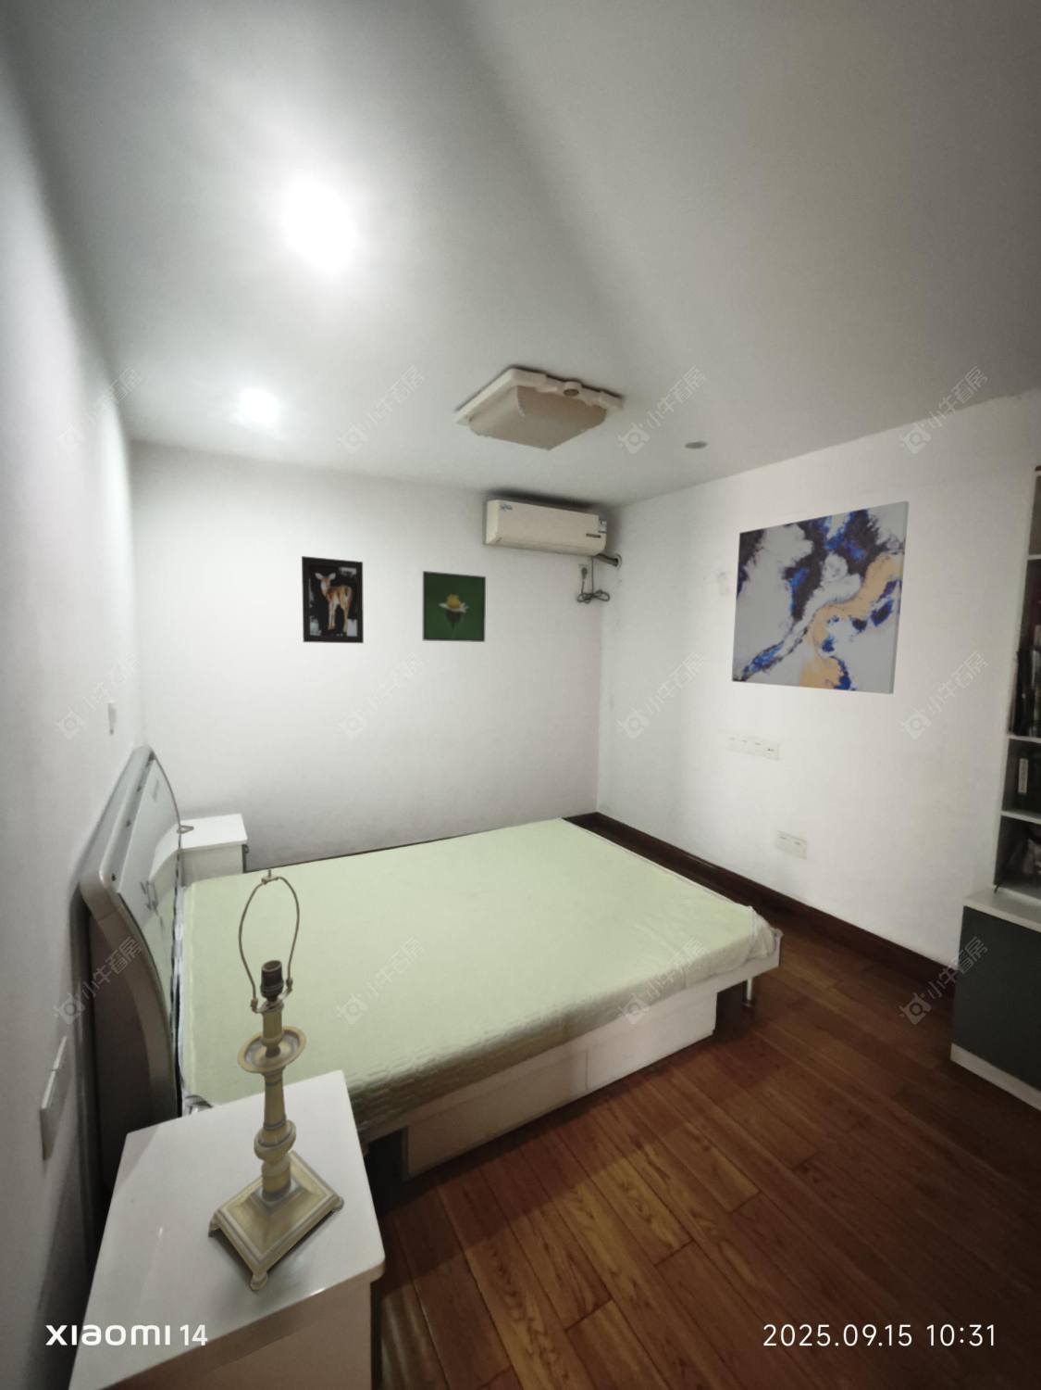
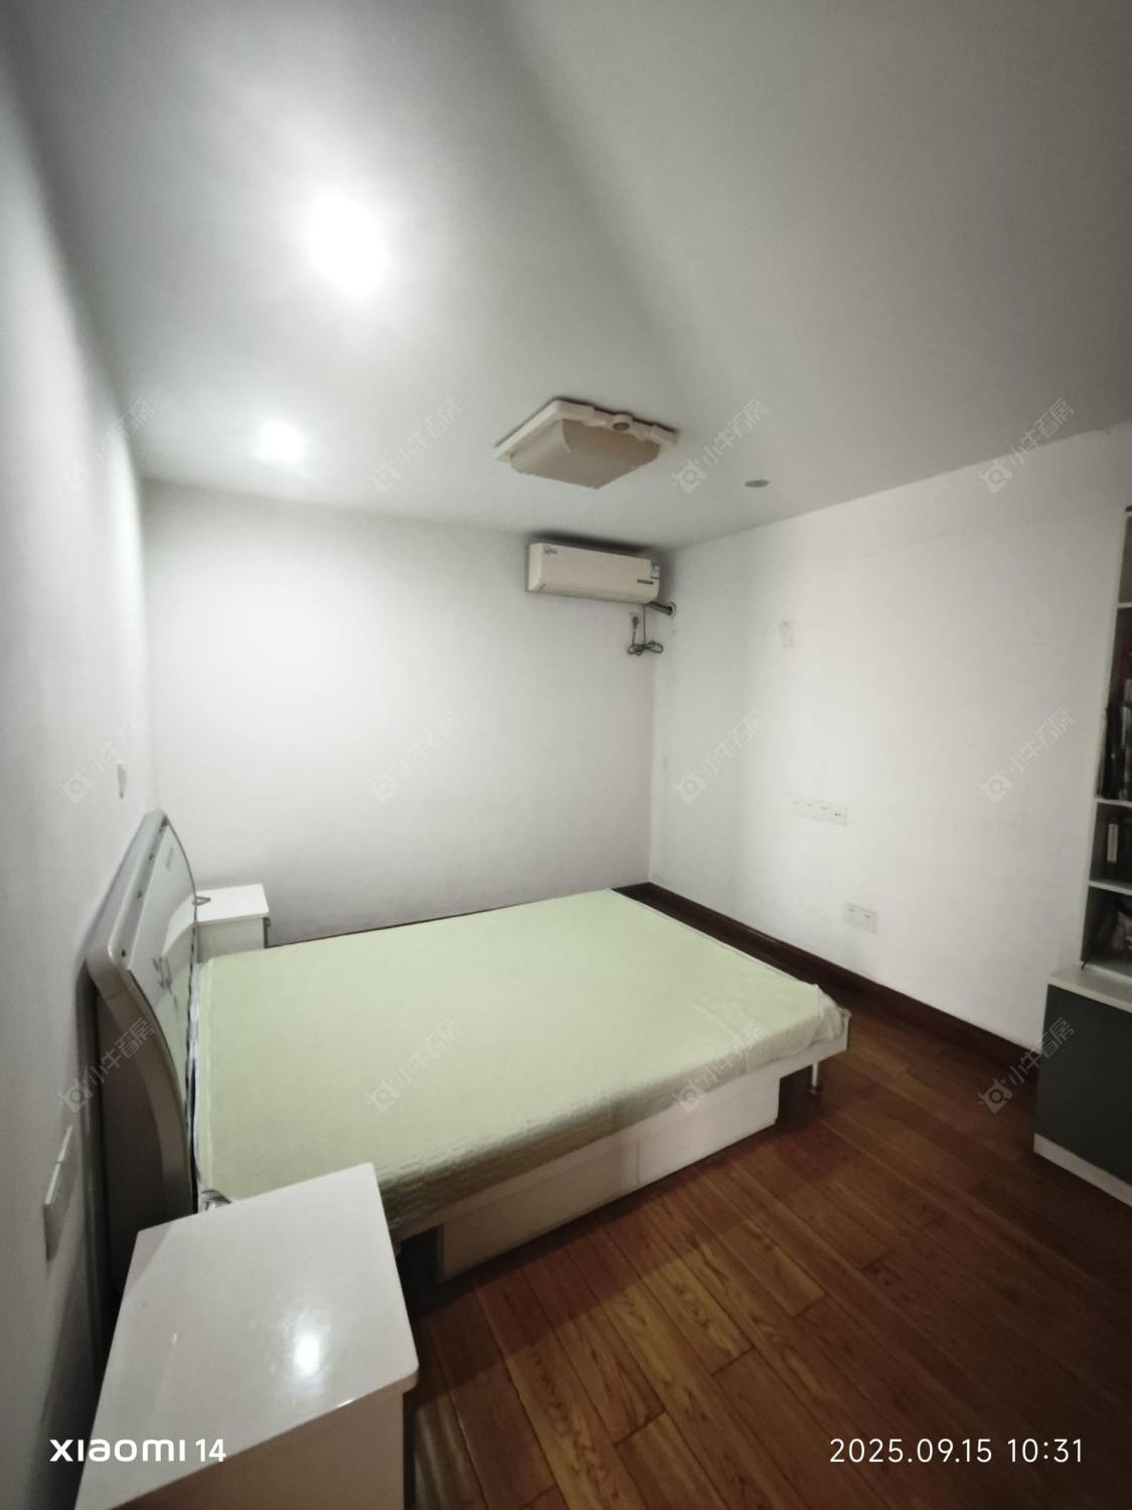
- wall art (334, 601)
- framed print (454, 607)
- table lamp (273, 1049)
- wall art (808, 604)
